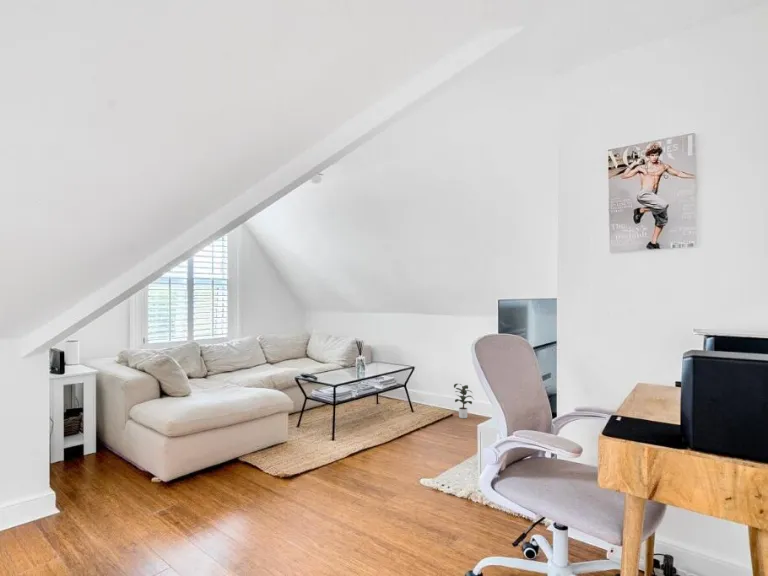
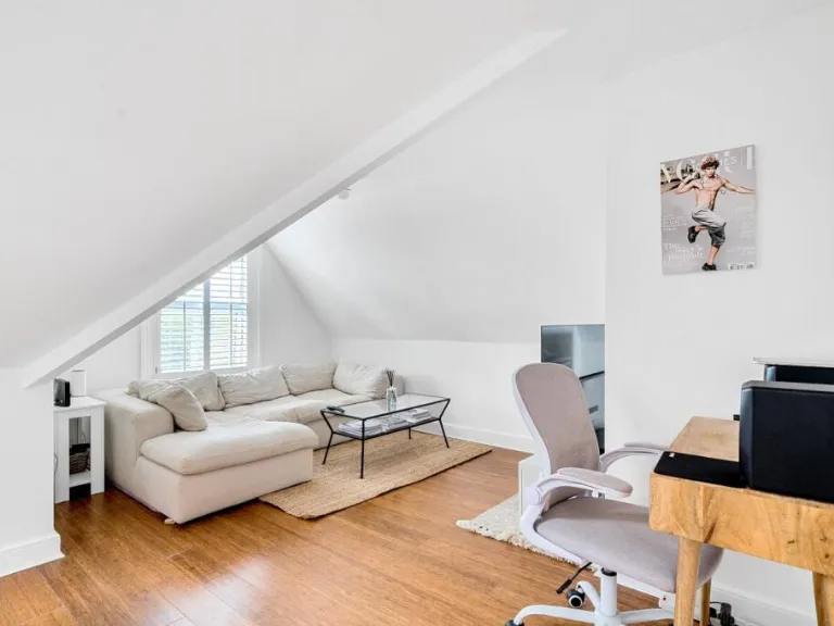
- potted plant (465, 401)
